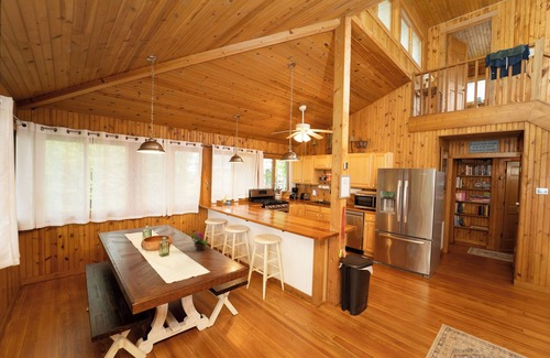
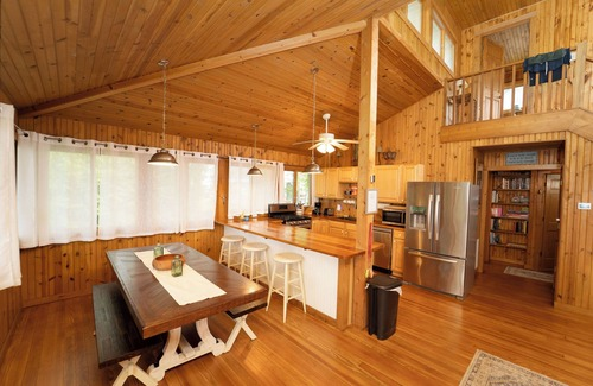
- potted flower (197, 240)
